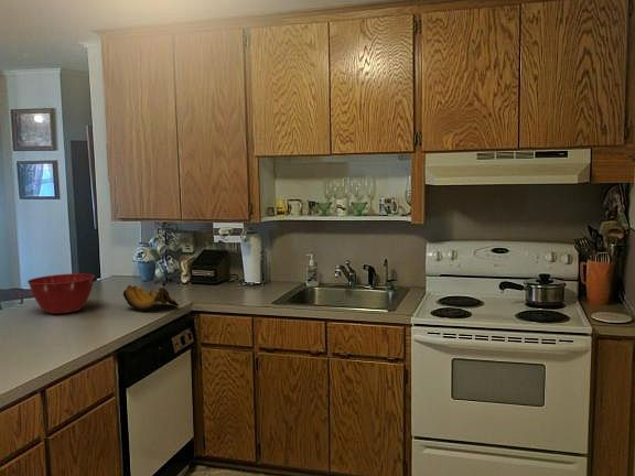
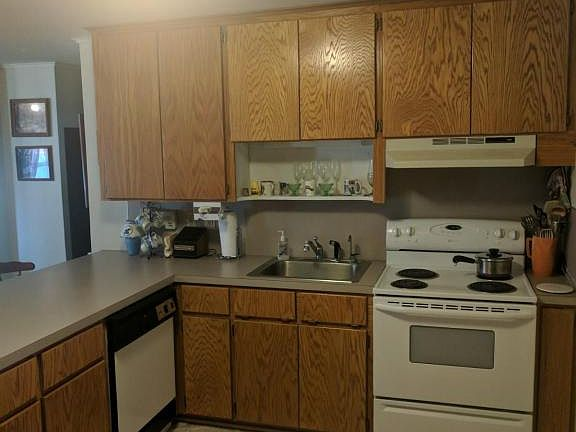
- banana bunch (153, 295)
- mixing bowl (62, 294)
